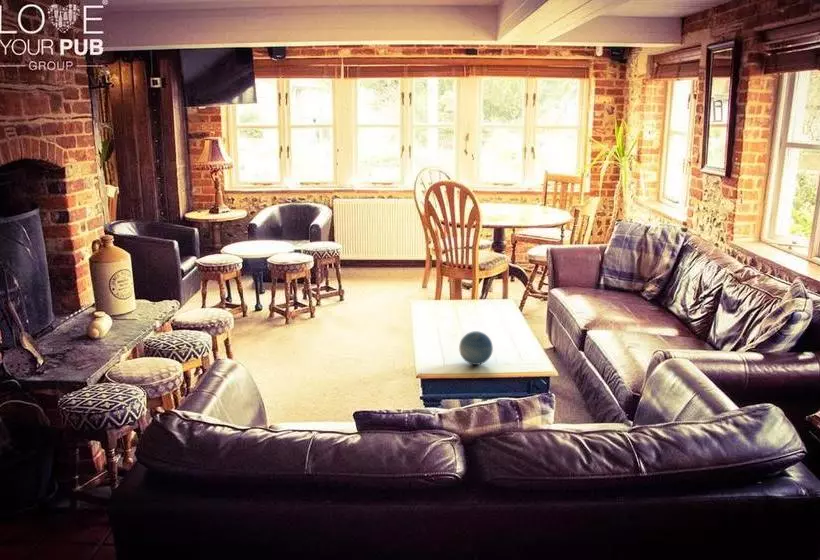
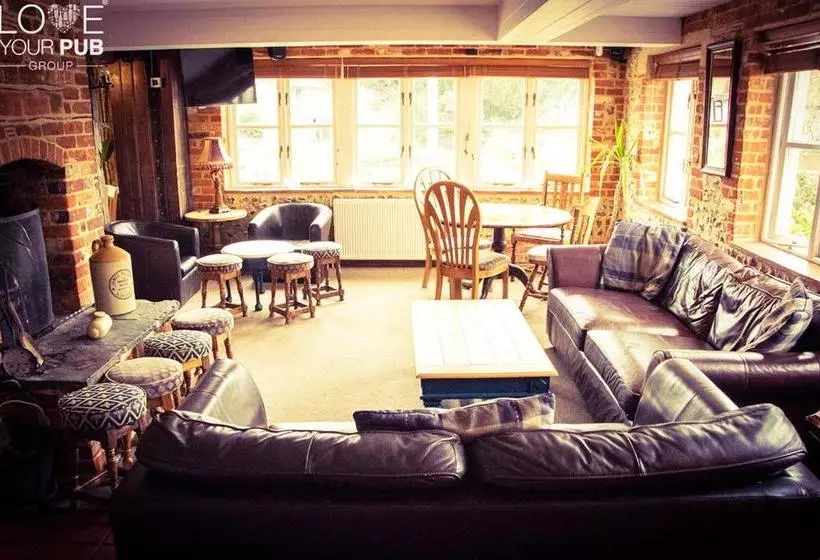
- decorative ball (475, 348)
